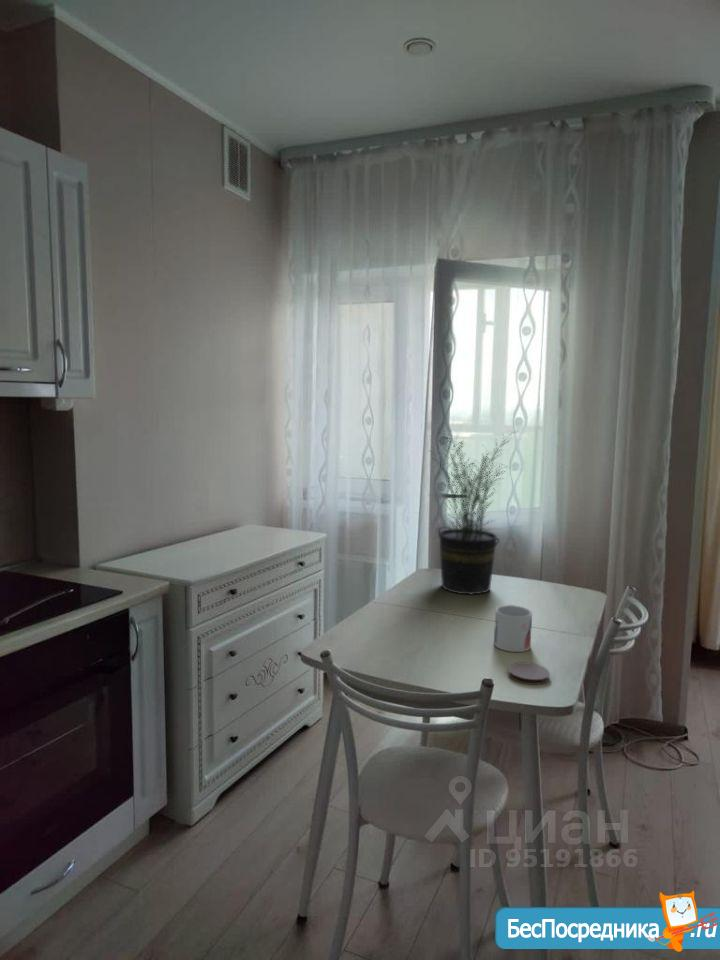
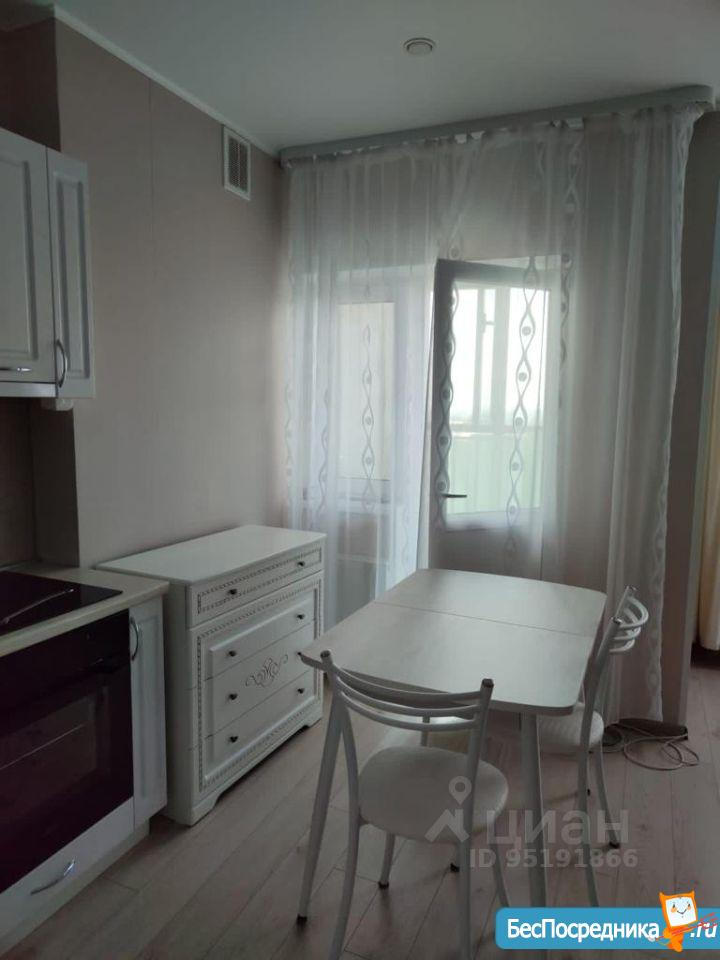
- potted plant (467, 509)
- coaster (528, 673)
- mug (512, 625)
